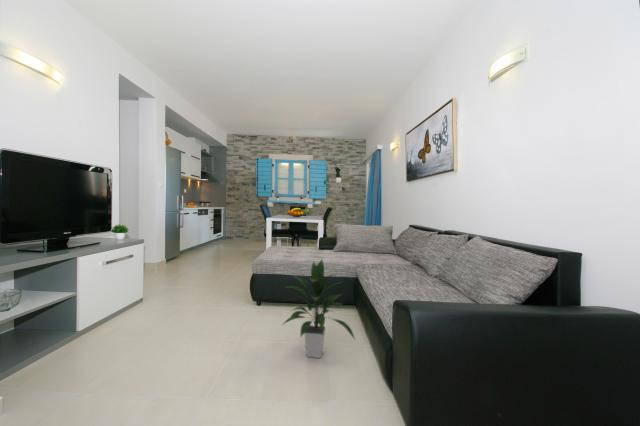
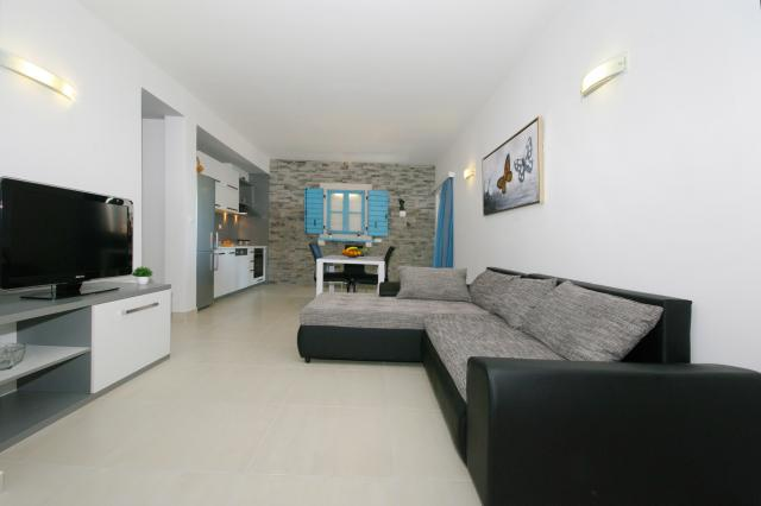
- indoor plant (318, 309)
